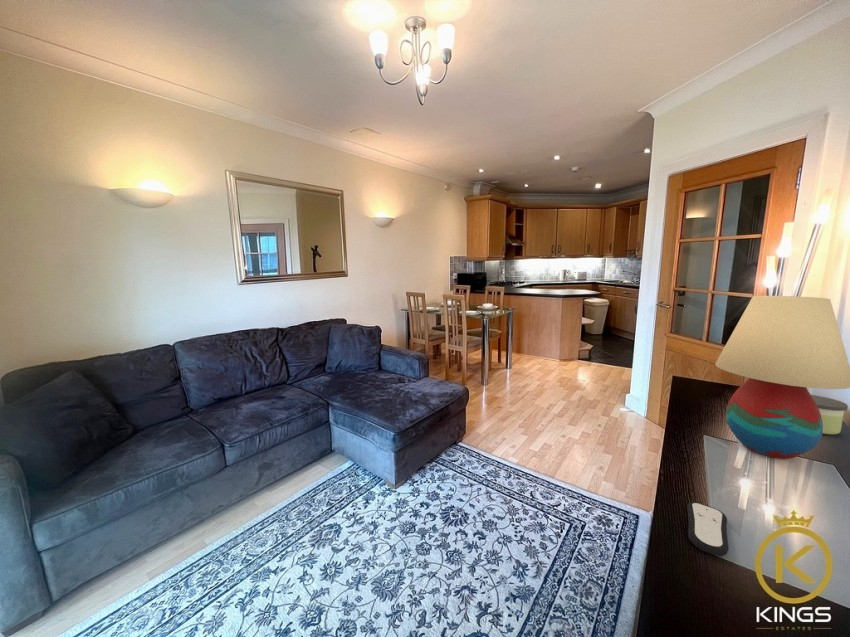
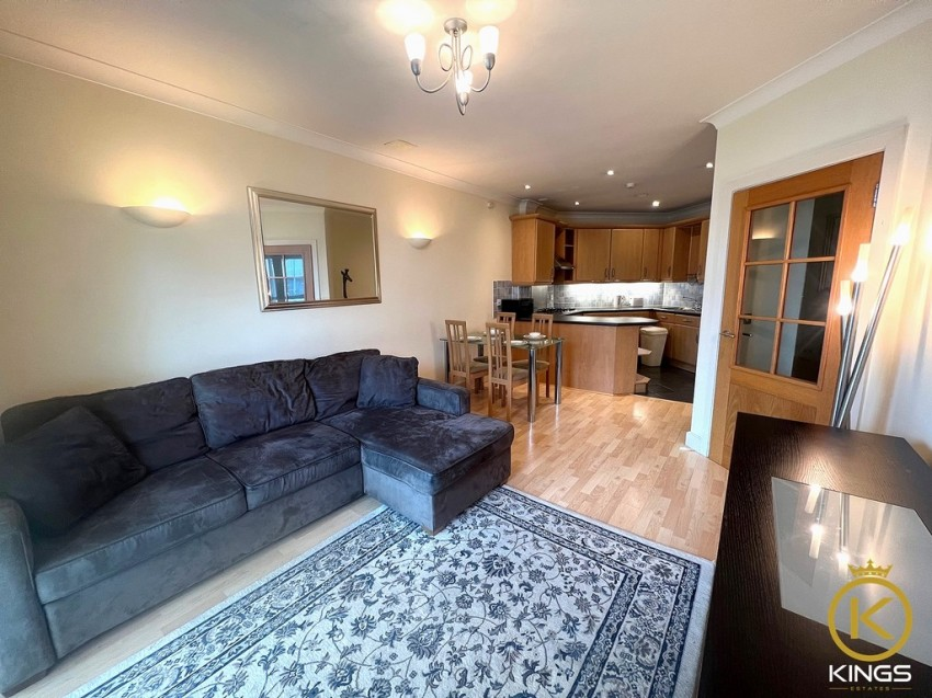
- remote control (707, 526)
- table lamp (777, 376)
- candle (820, 413)
